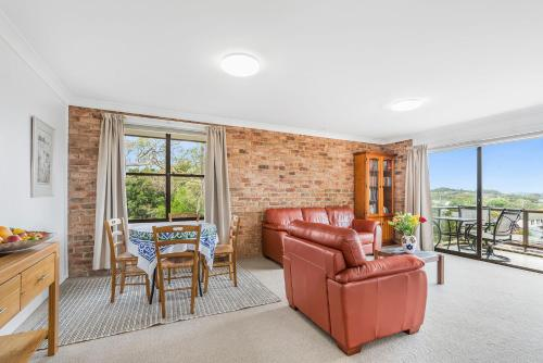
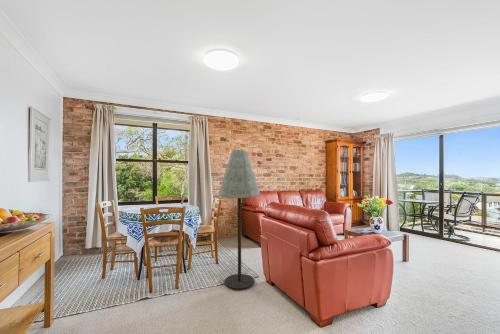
+ floor lamp (239, 216)
